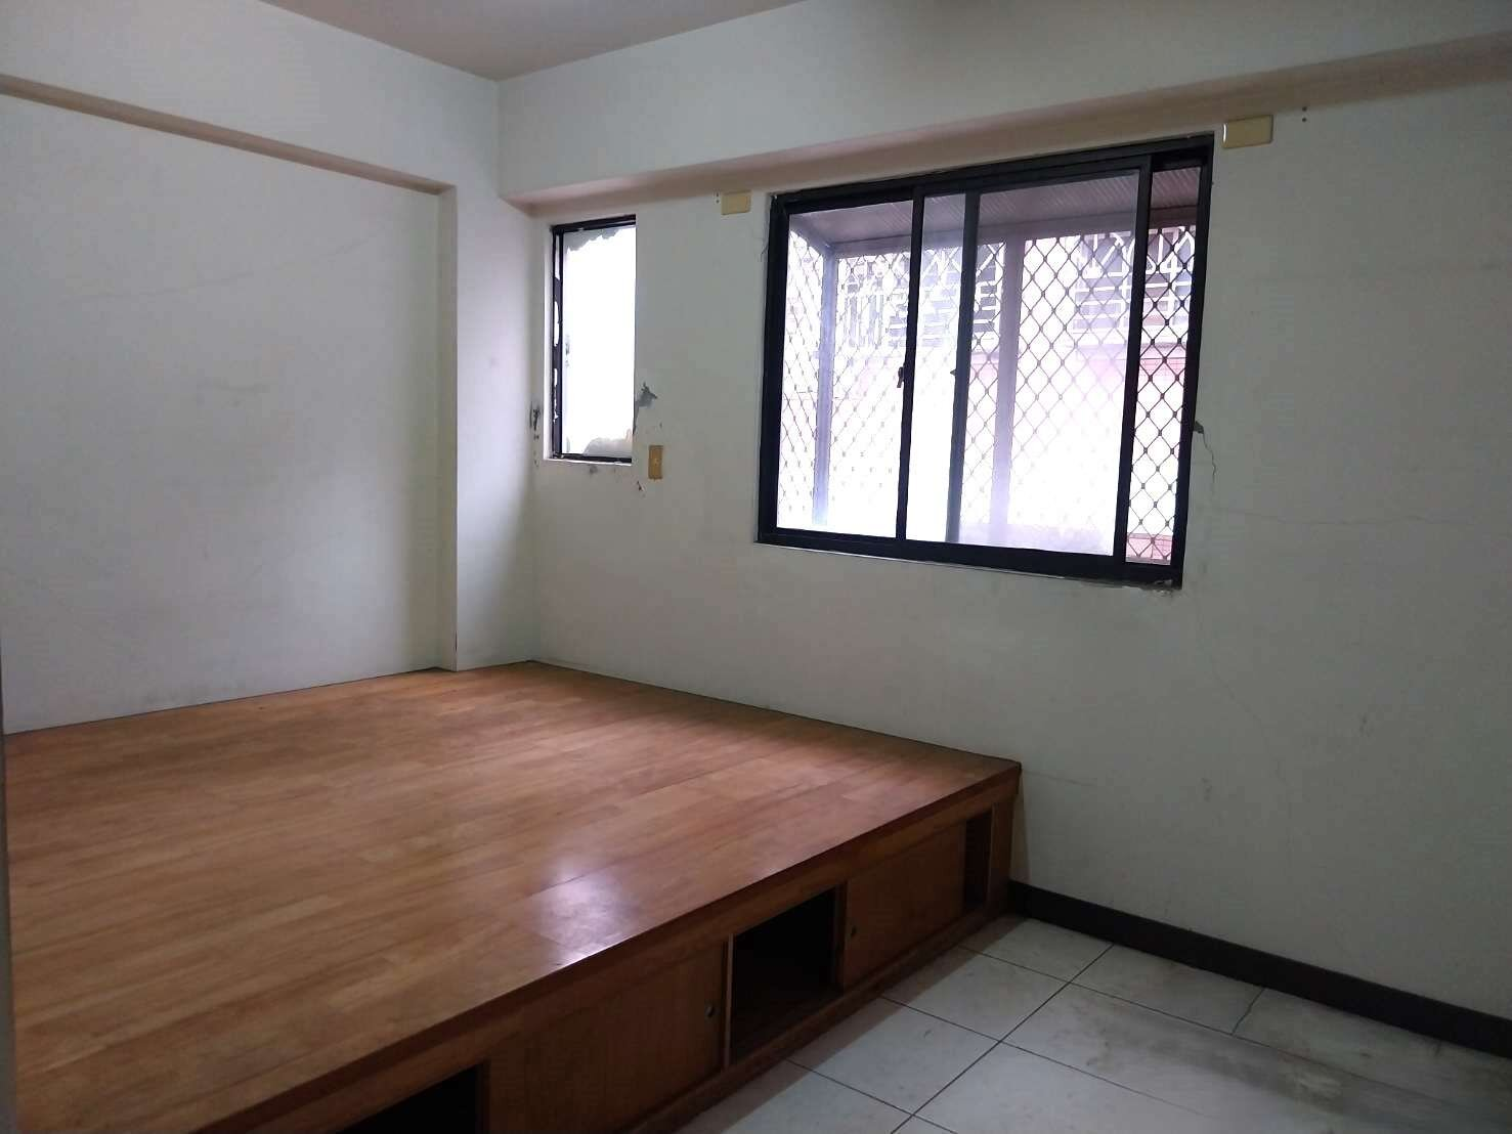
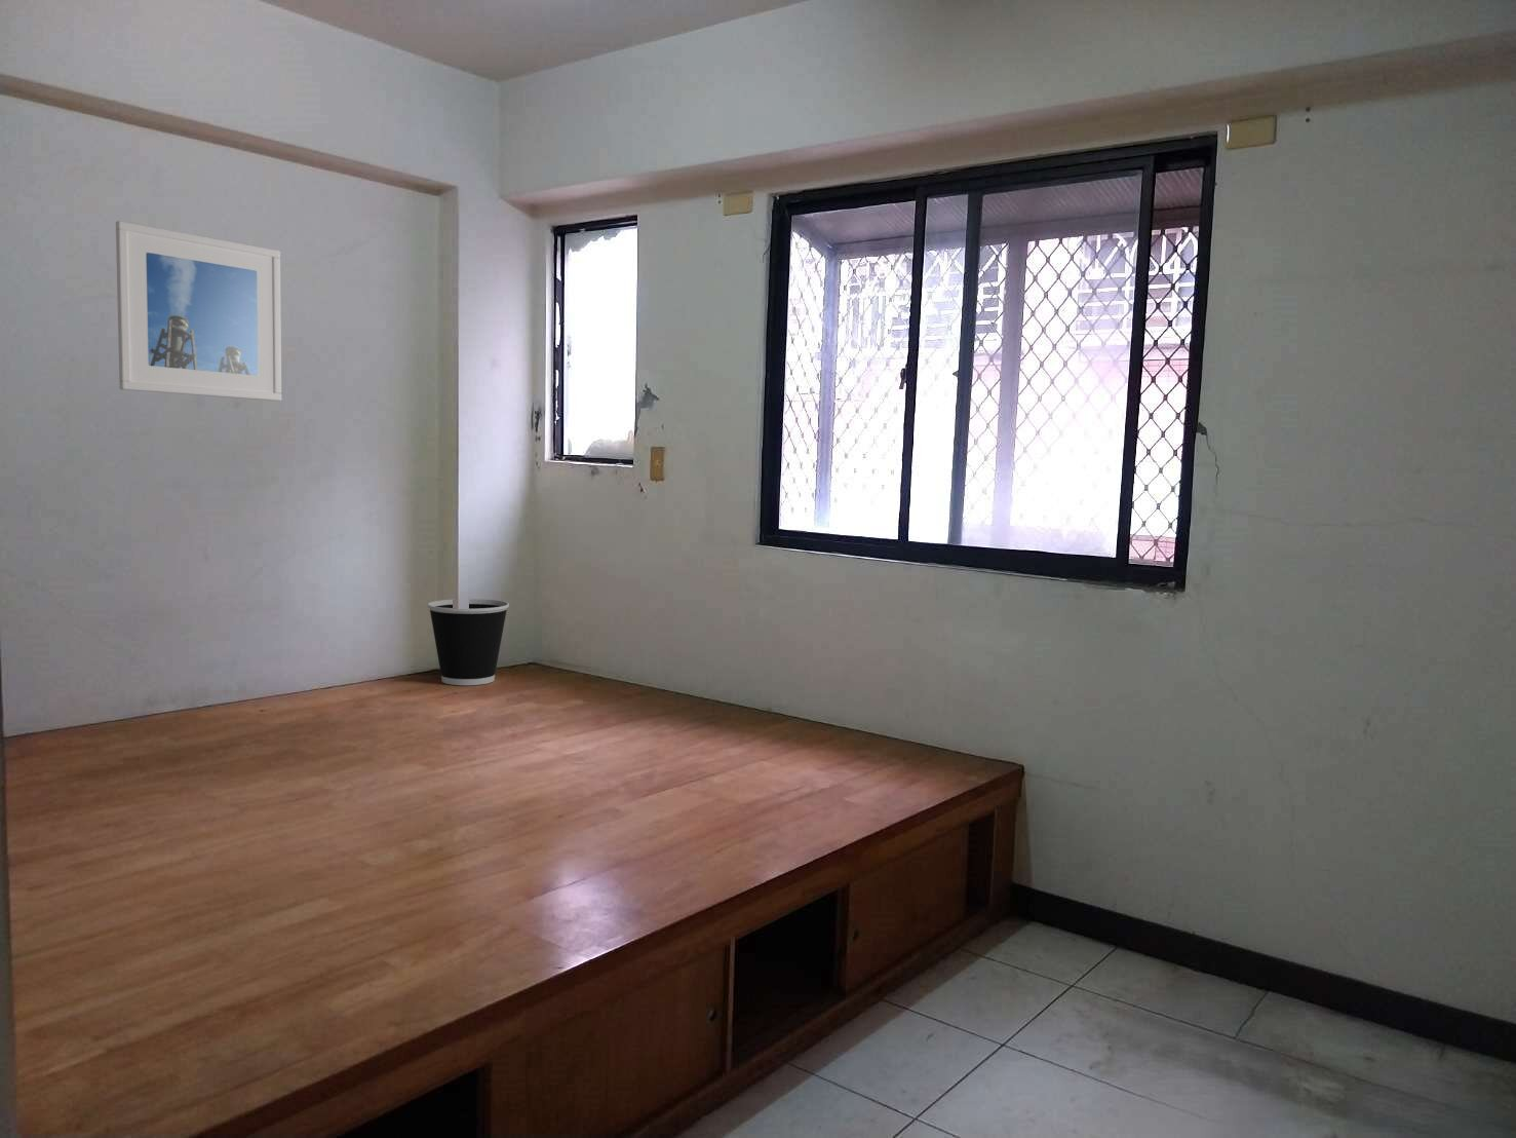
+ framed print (203, 317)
+ wastebasket (468, 642)
